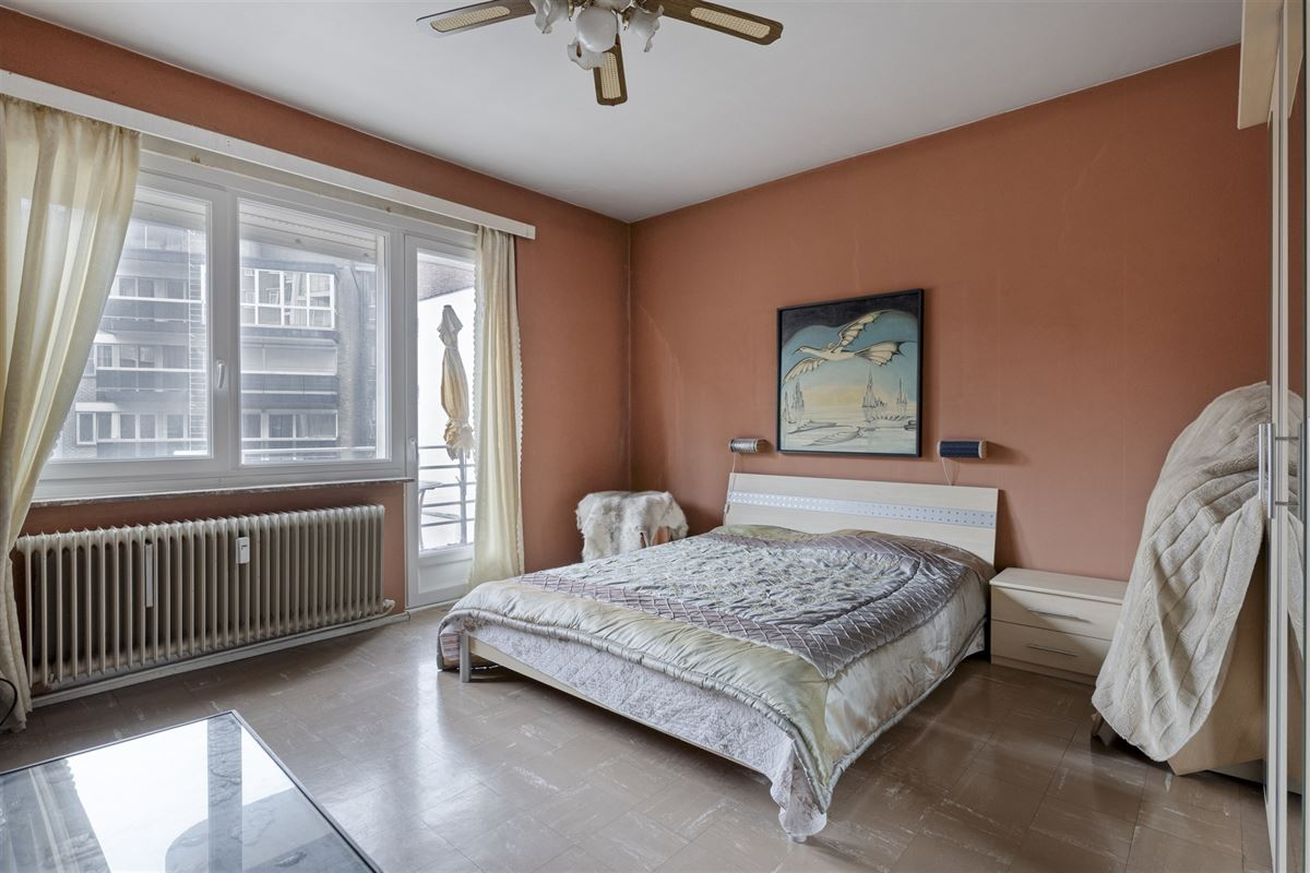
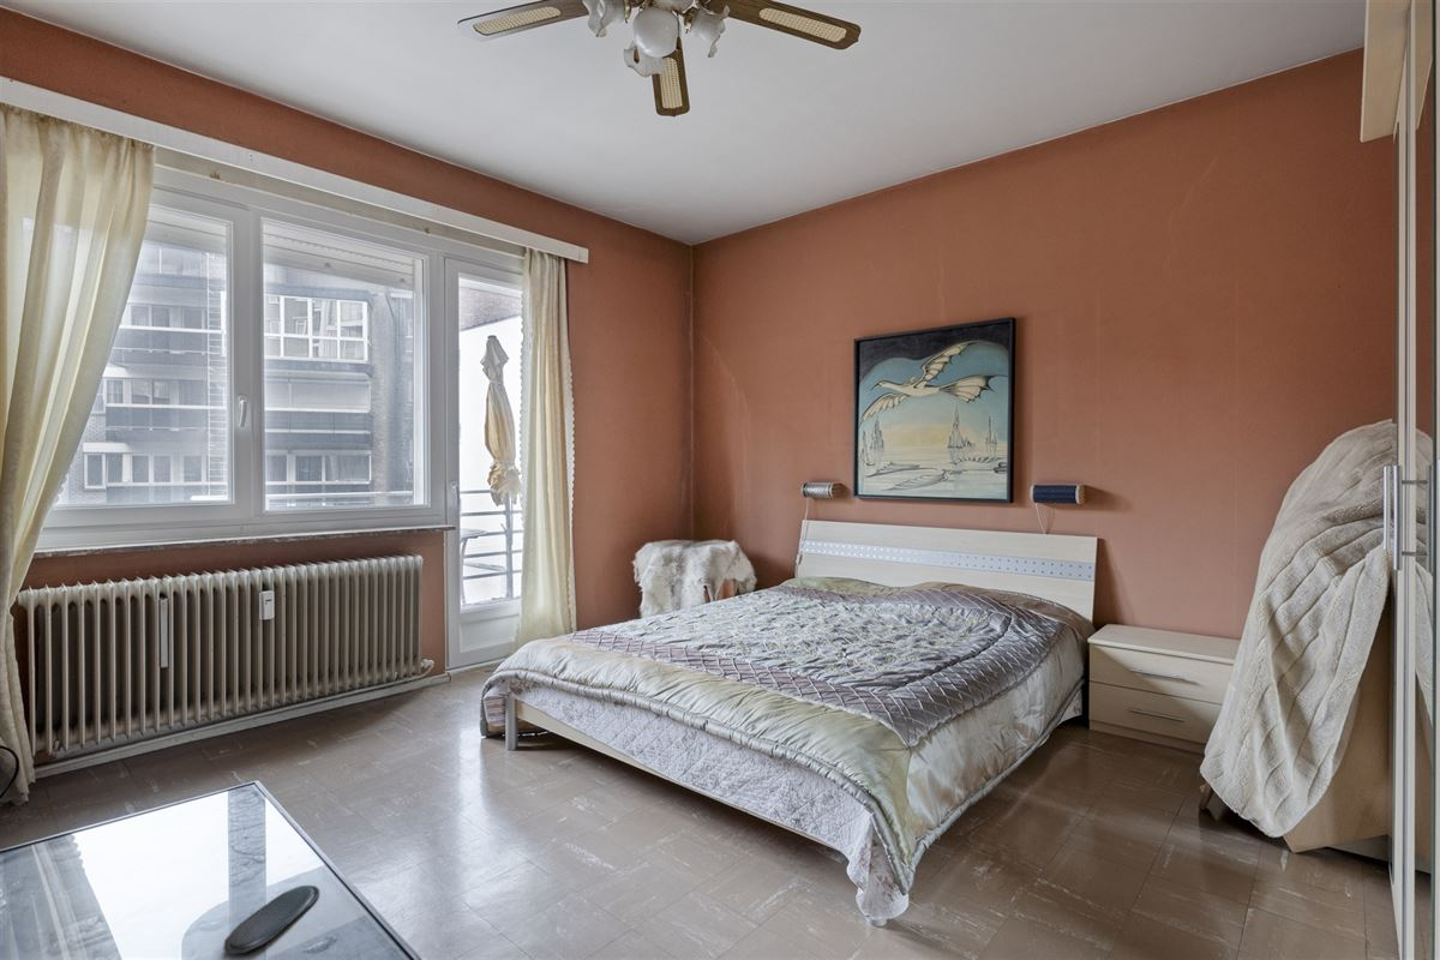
+ oval tray (274, 917)
